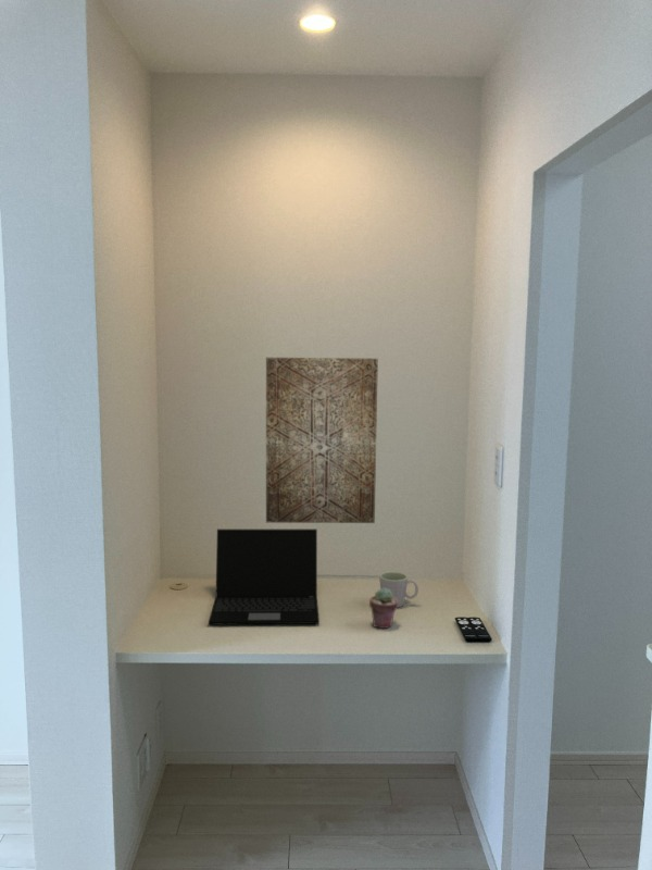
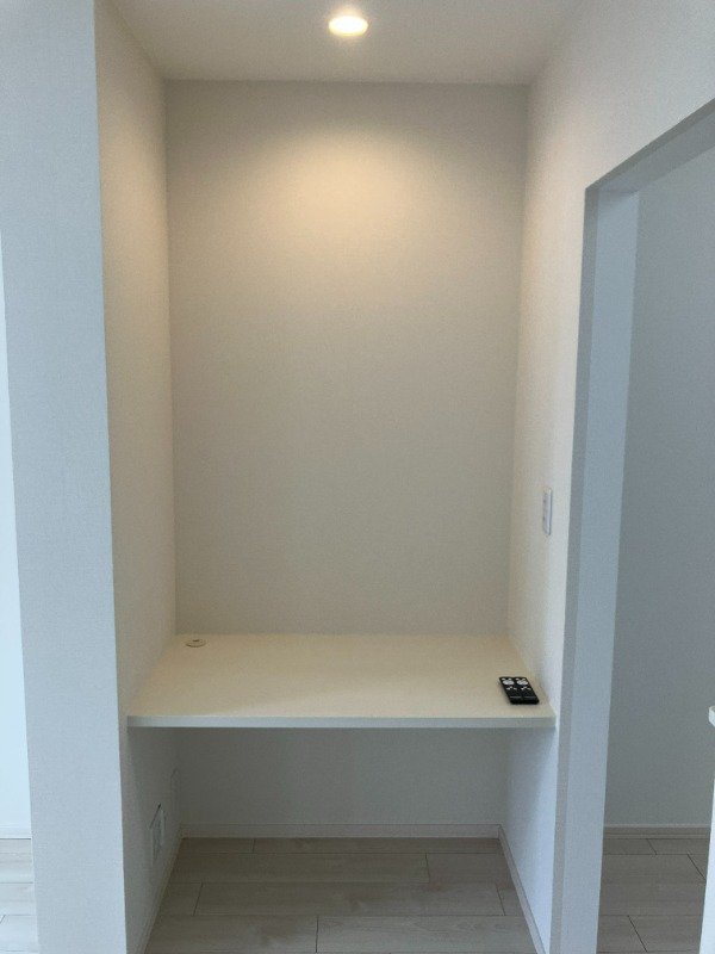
- laptop (265, 574)
- wall art (321, 440)
- potted succulent (383, 607)
- mug (398, 591)
